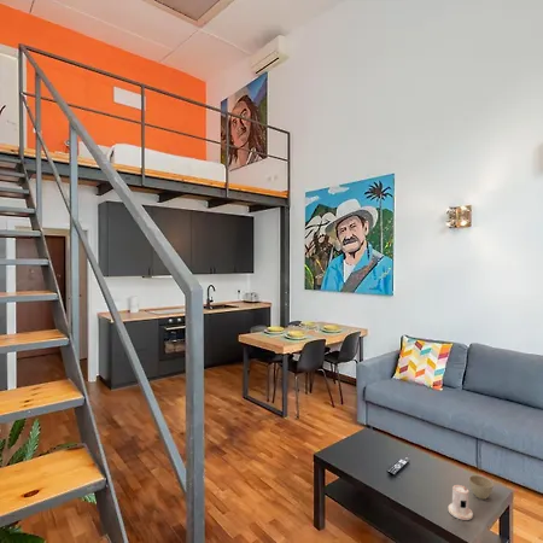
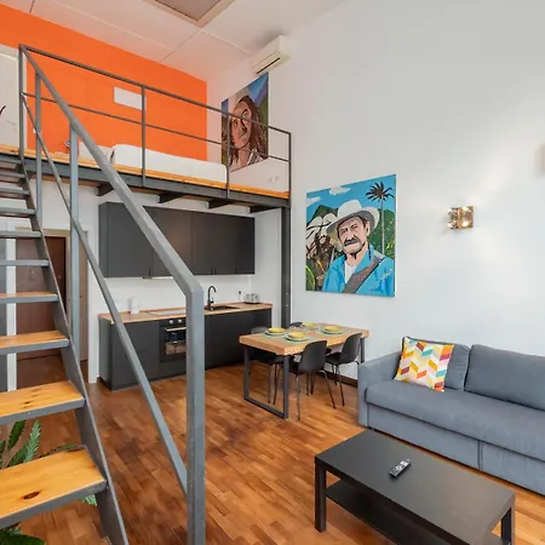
- flower pot (480, 487)
- candle (460, 498)
